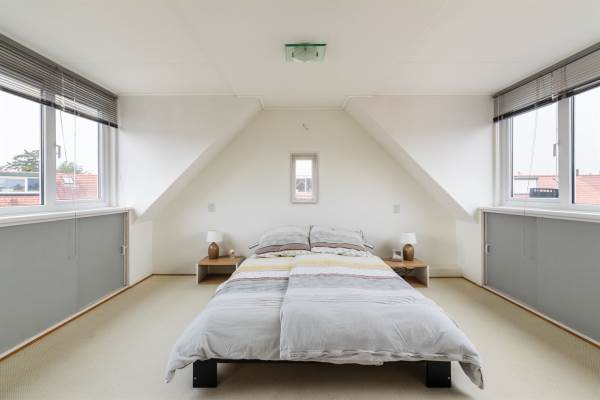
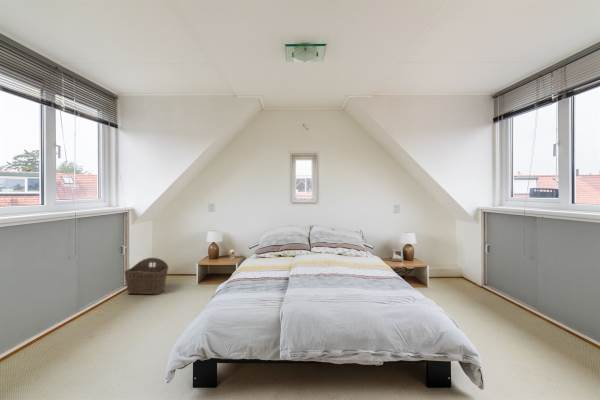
+ wicker basket (147, 275)
